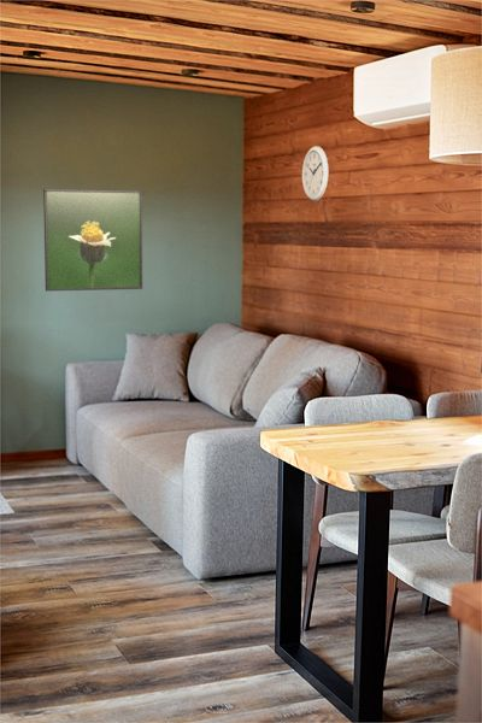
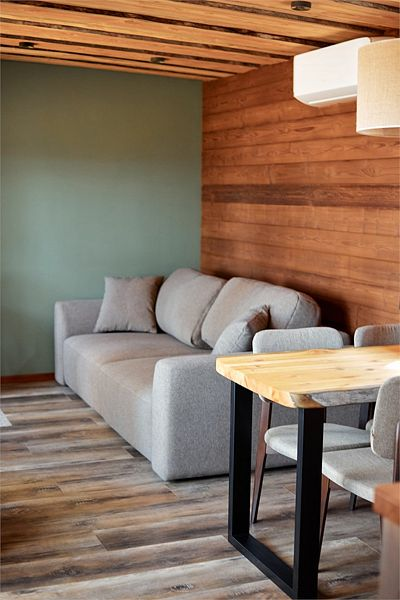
- wall clock (313, 174)
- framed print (94, 240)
